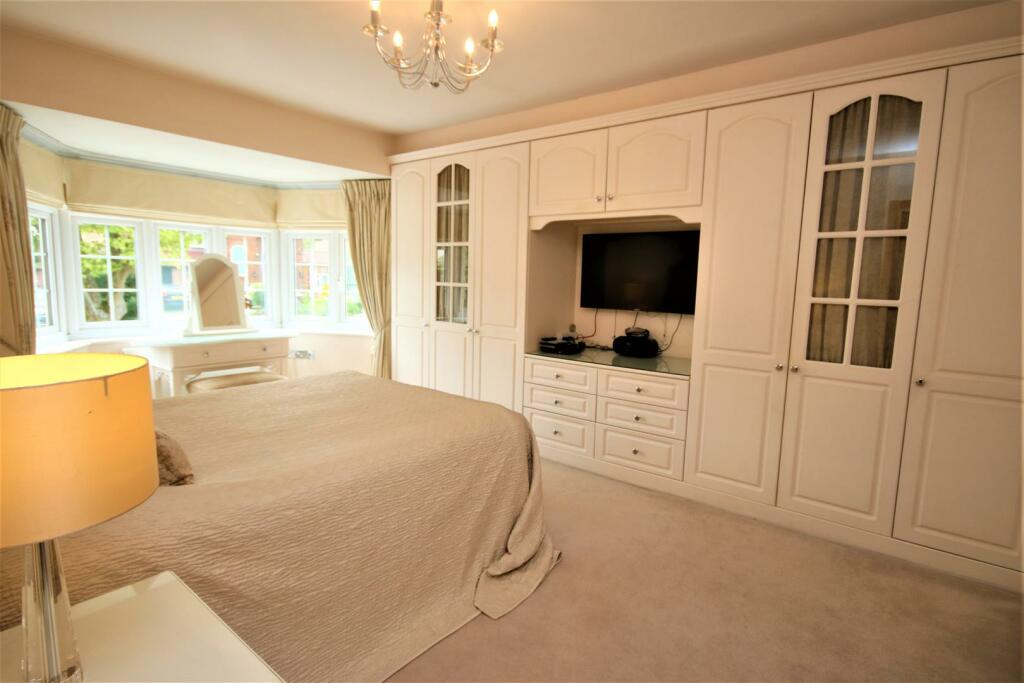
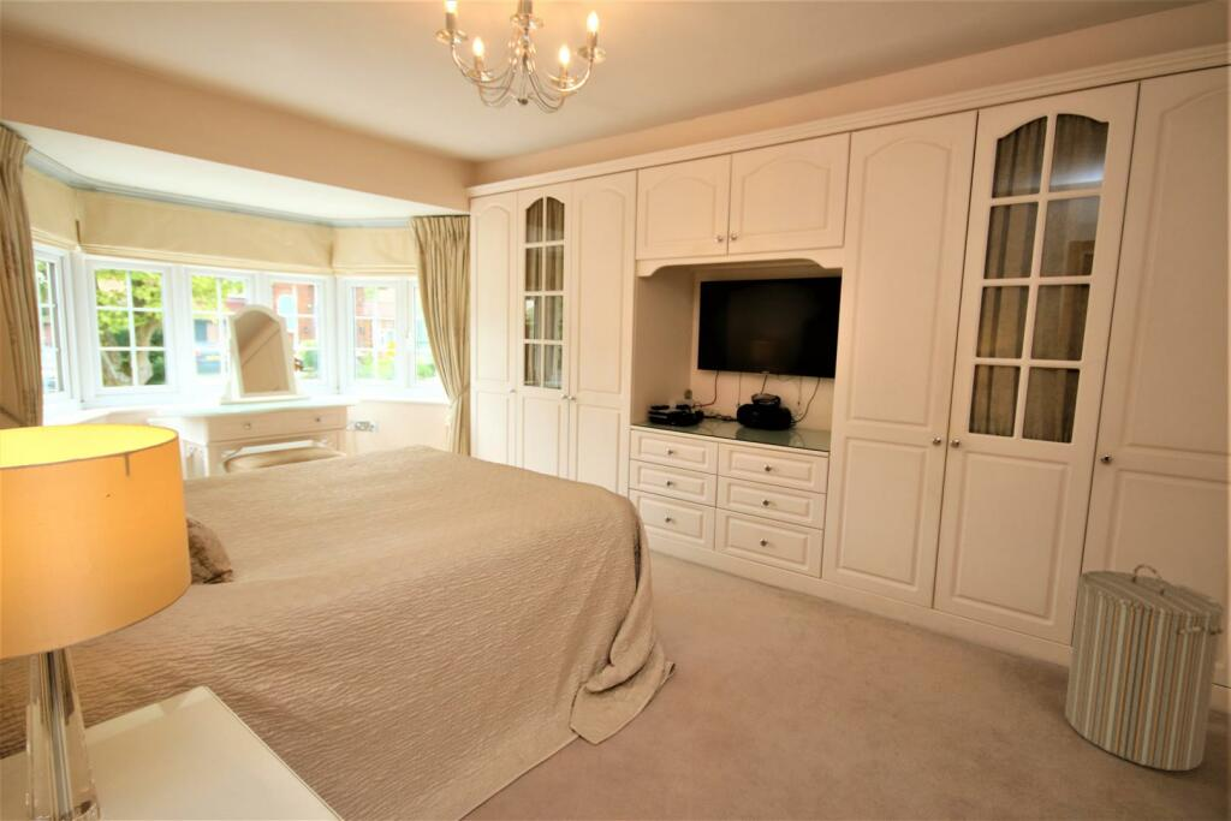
+ laundry hamper (1140, 652)
